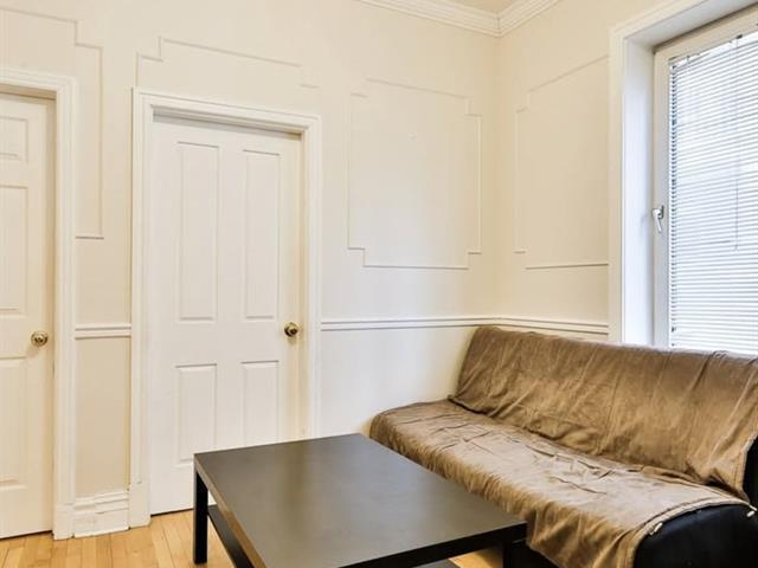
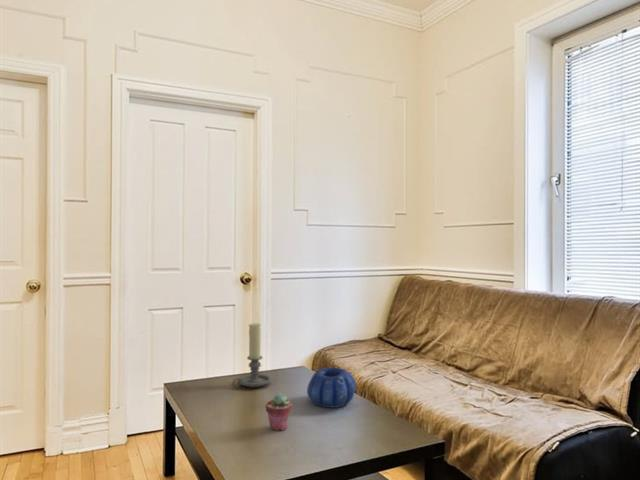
+ decorative bowl (331, 386)
+ potted succulent (278, 410)
+ candle holder (251, 354)
